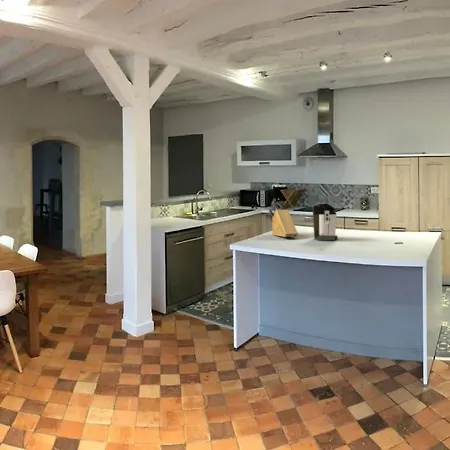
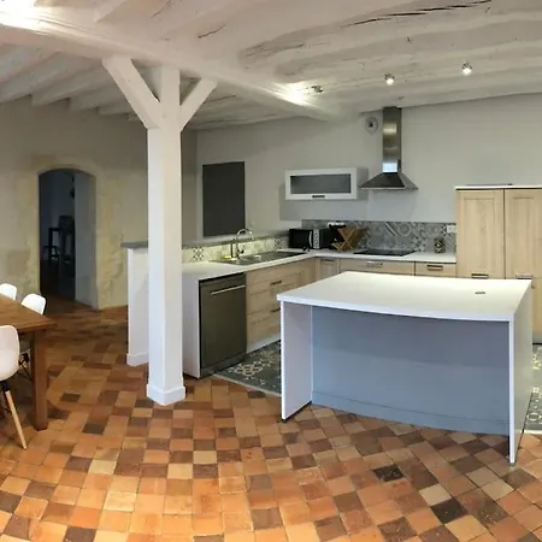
- coffee maker (328, 221)
- knife block (282, 217)
